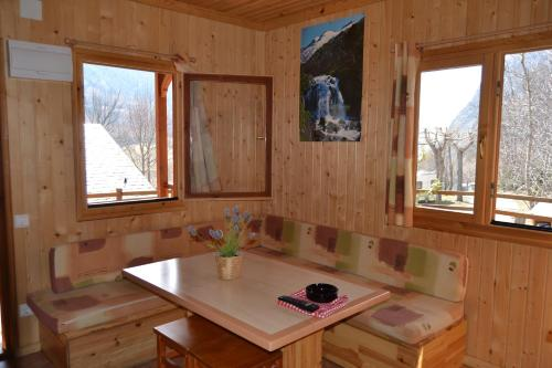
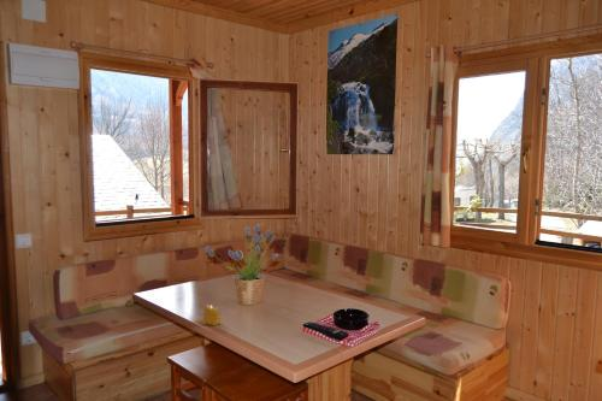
+ candle (212, 313)
